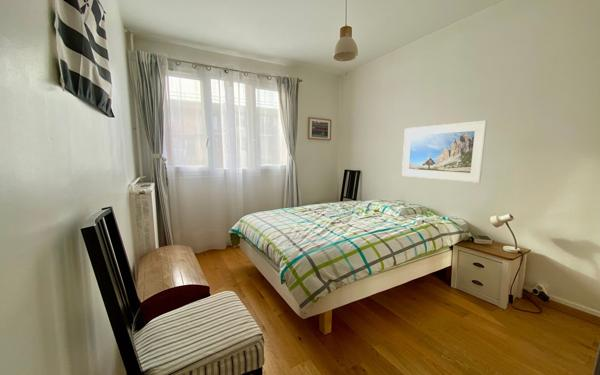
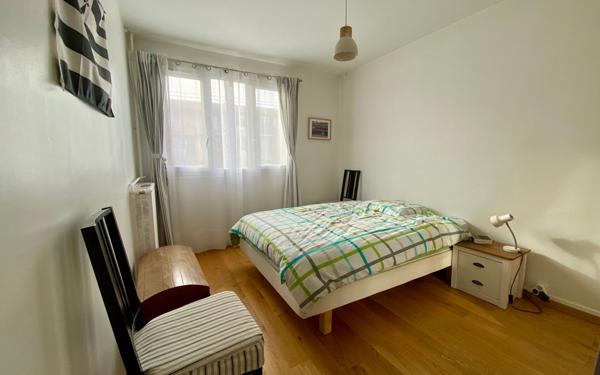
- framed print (437, 152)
